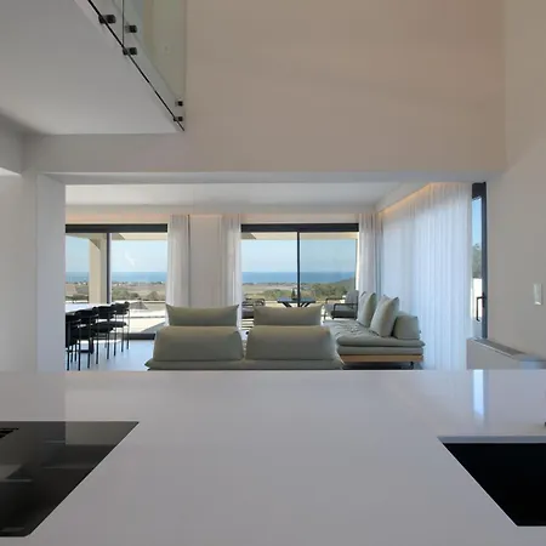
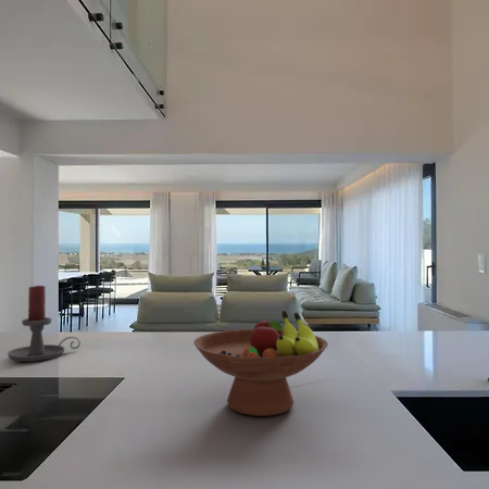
+ candle holder (45, 319)
+ fruit bowl (260, 360)
